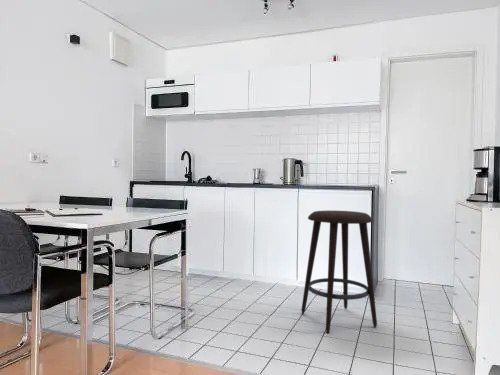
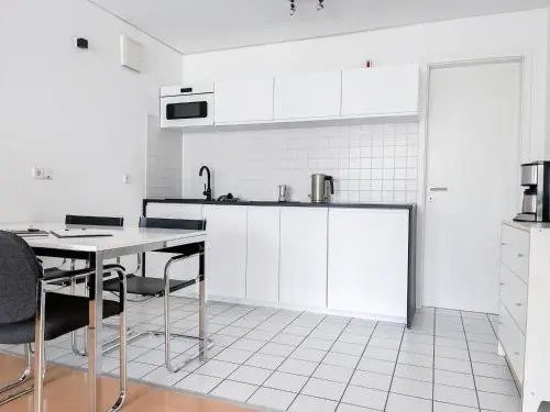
- stool (334, 266)
